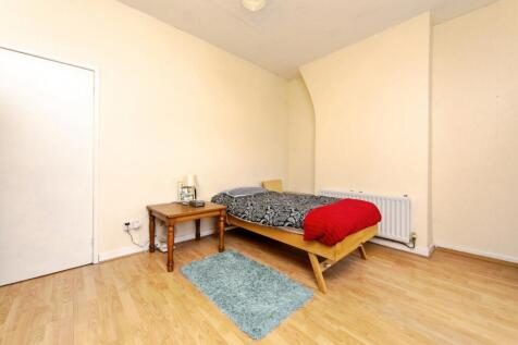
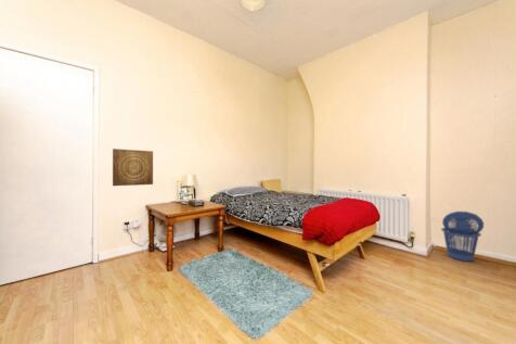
+ wall art (133, 167)
+ laundry basket (461, 233)
